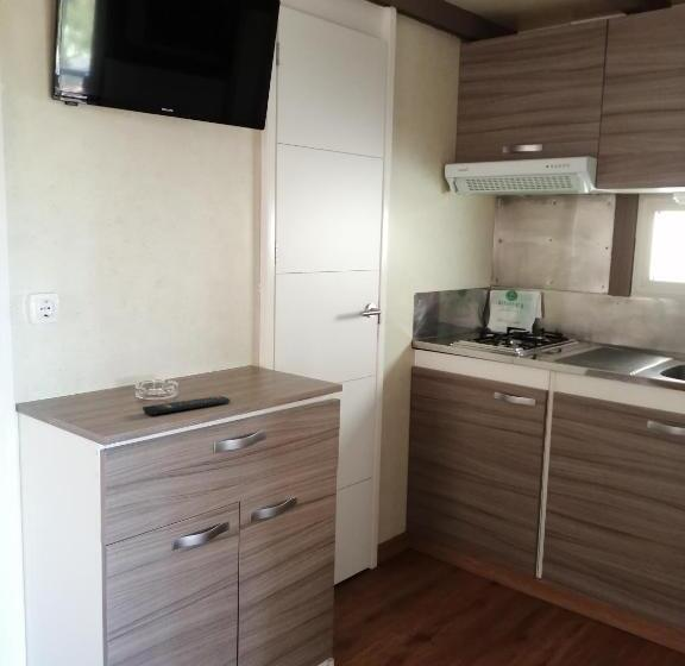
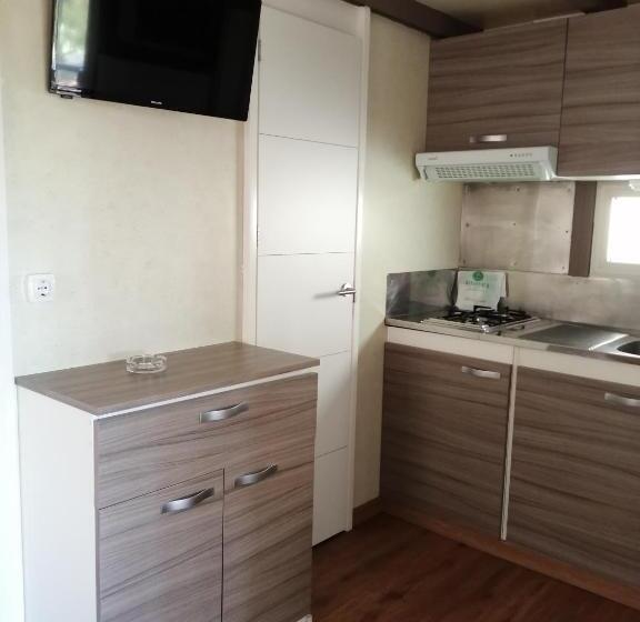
- remote control (188, 404)
